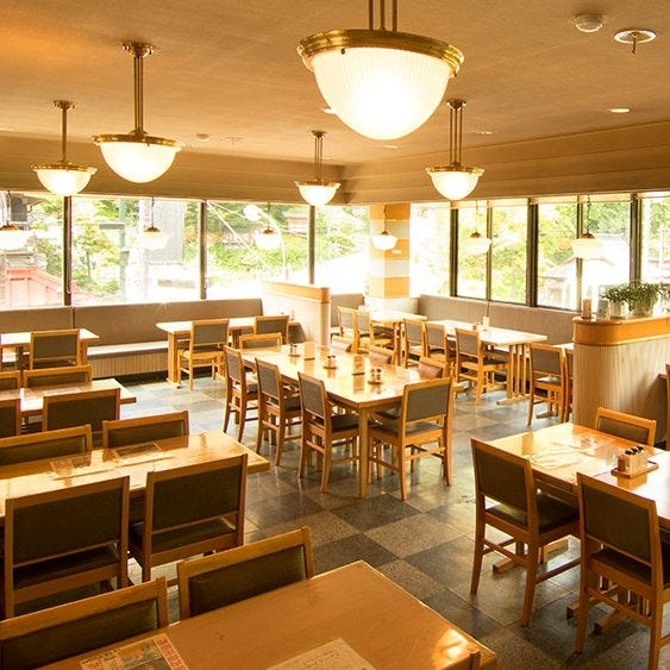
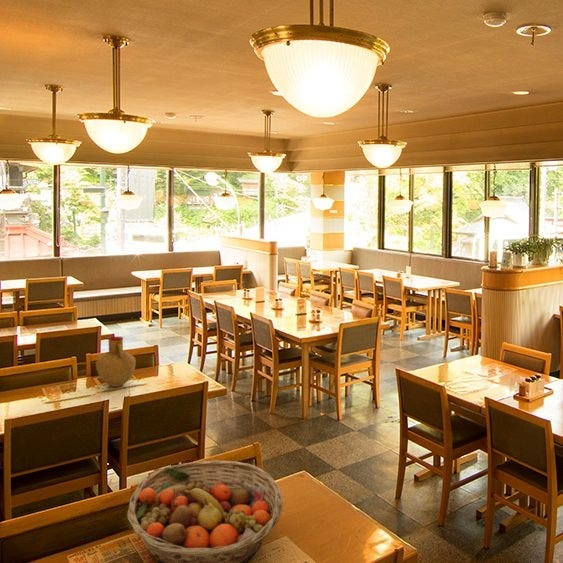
+ vase (116, 361)
+ fruit basket (206, 512)
